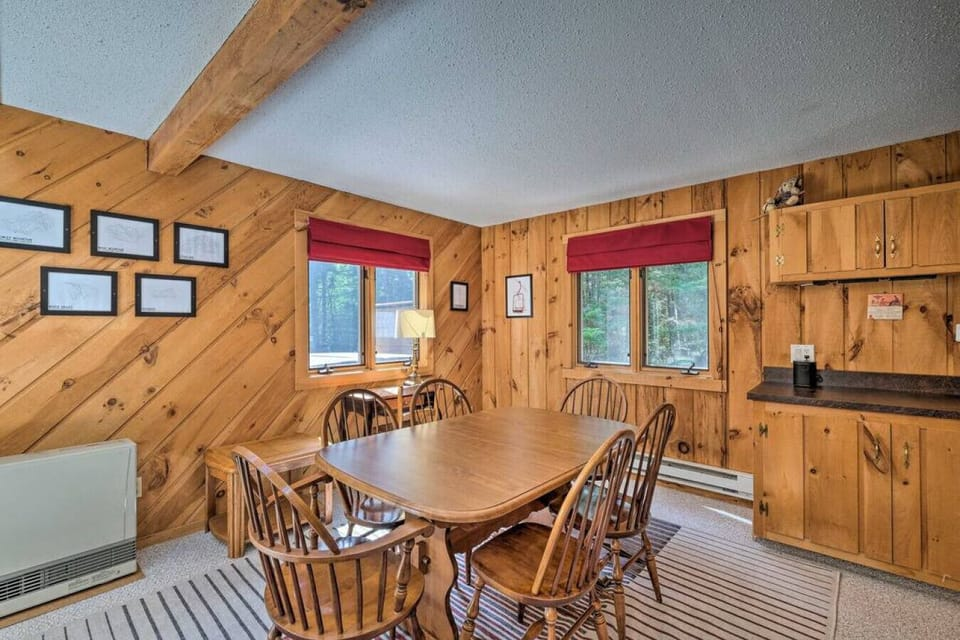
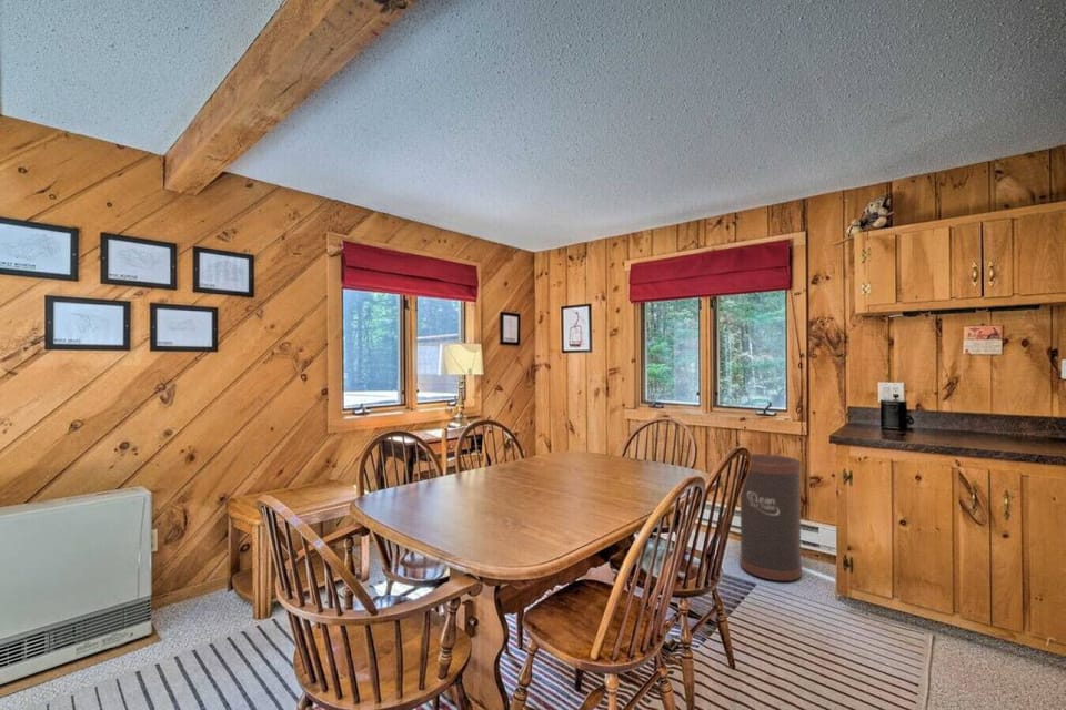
+ trash can (770, 515)
